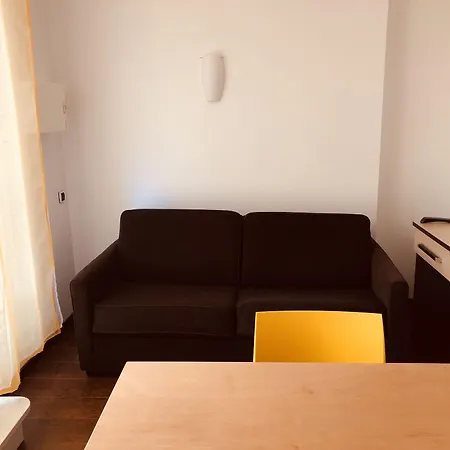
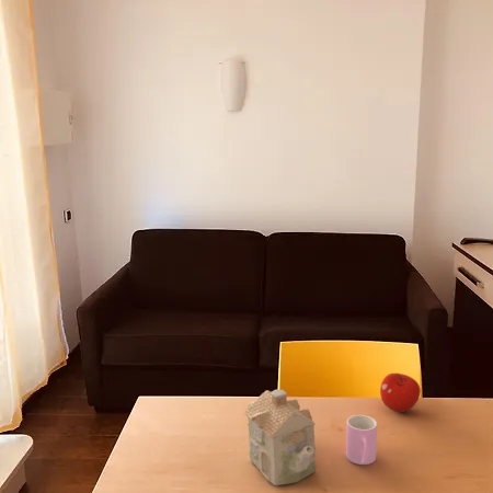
+ teapot (279, 426)
+ fruit (400, 390)
+ cup (362, 443)
